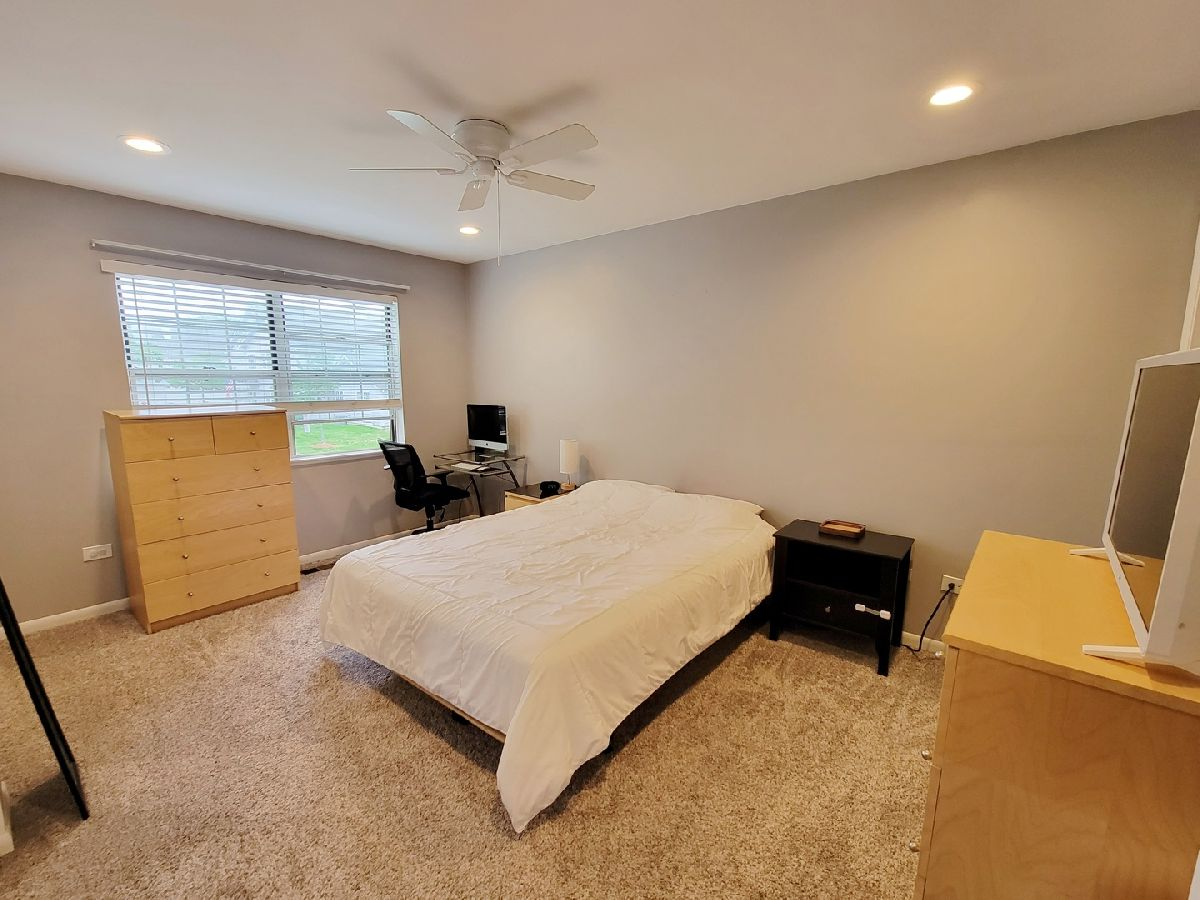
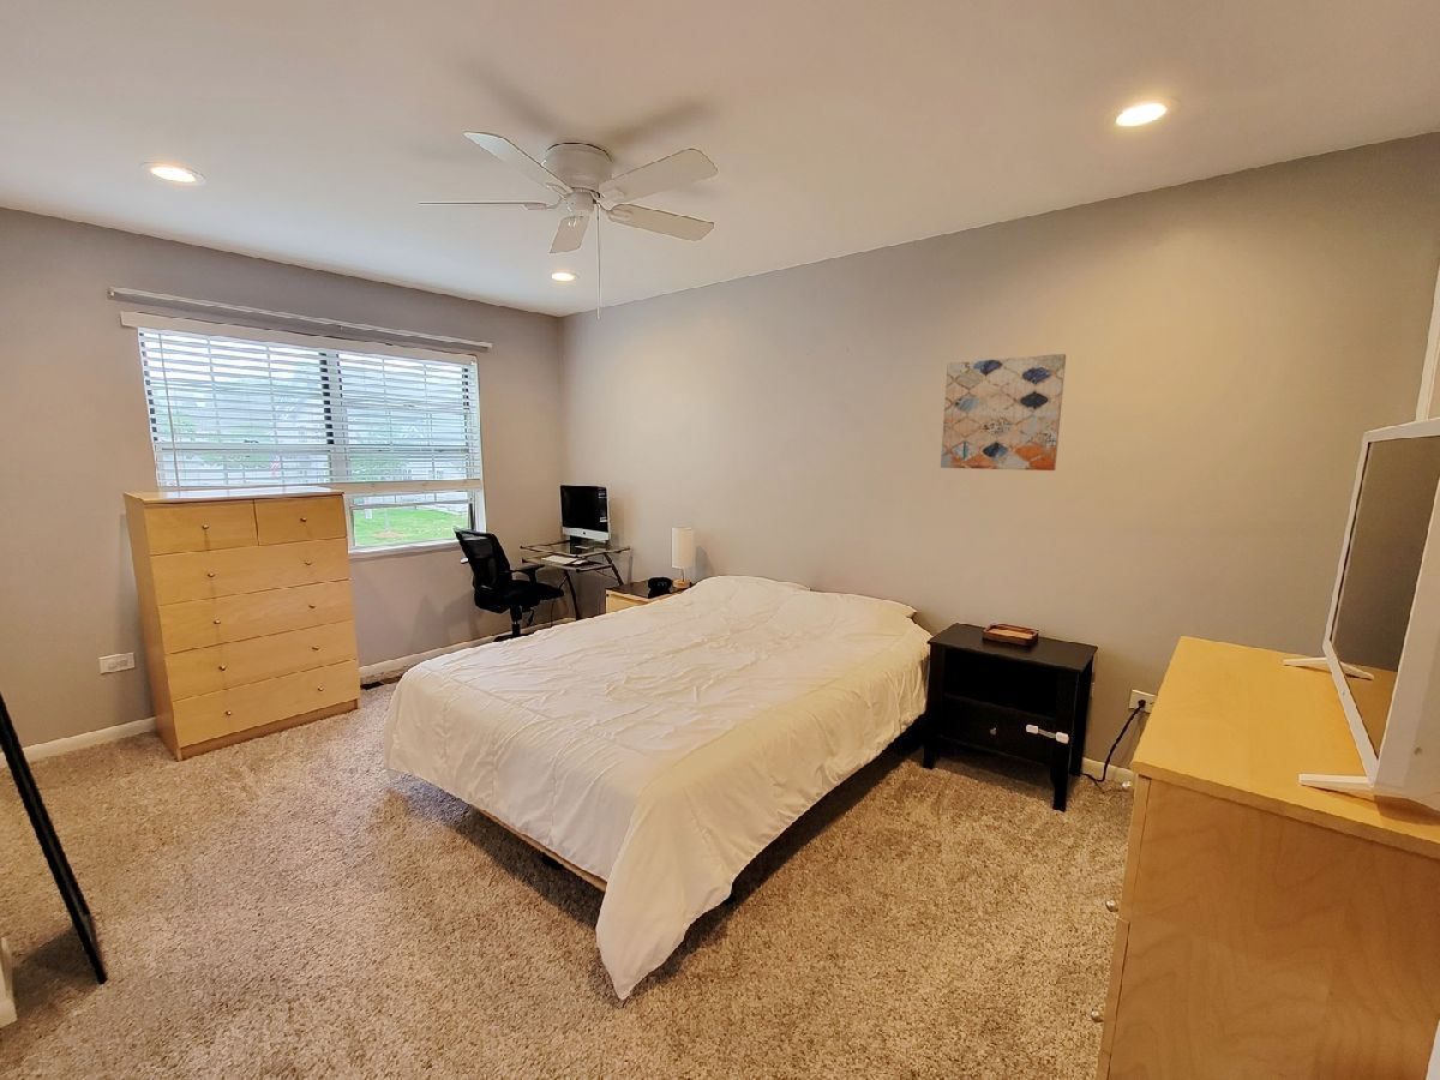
+ wall art (998, 414)
